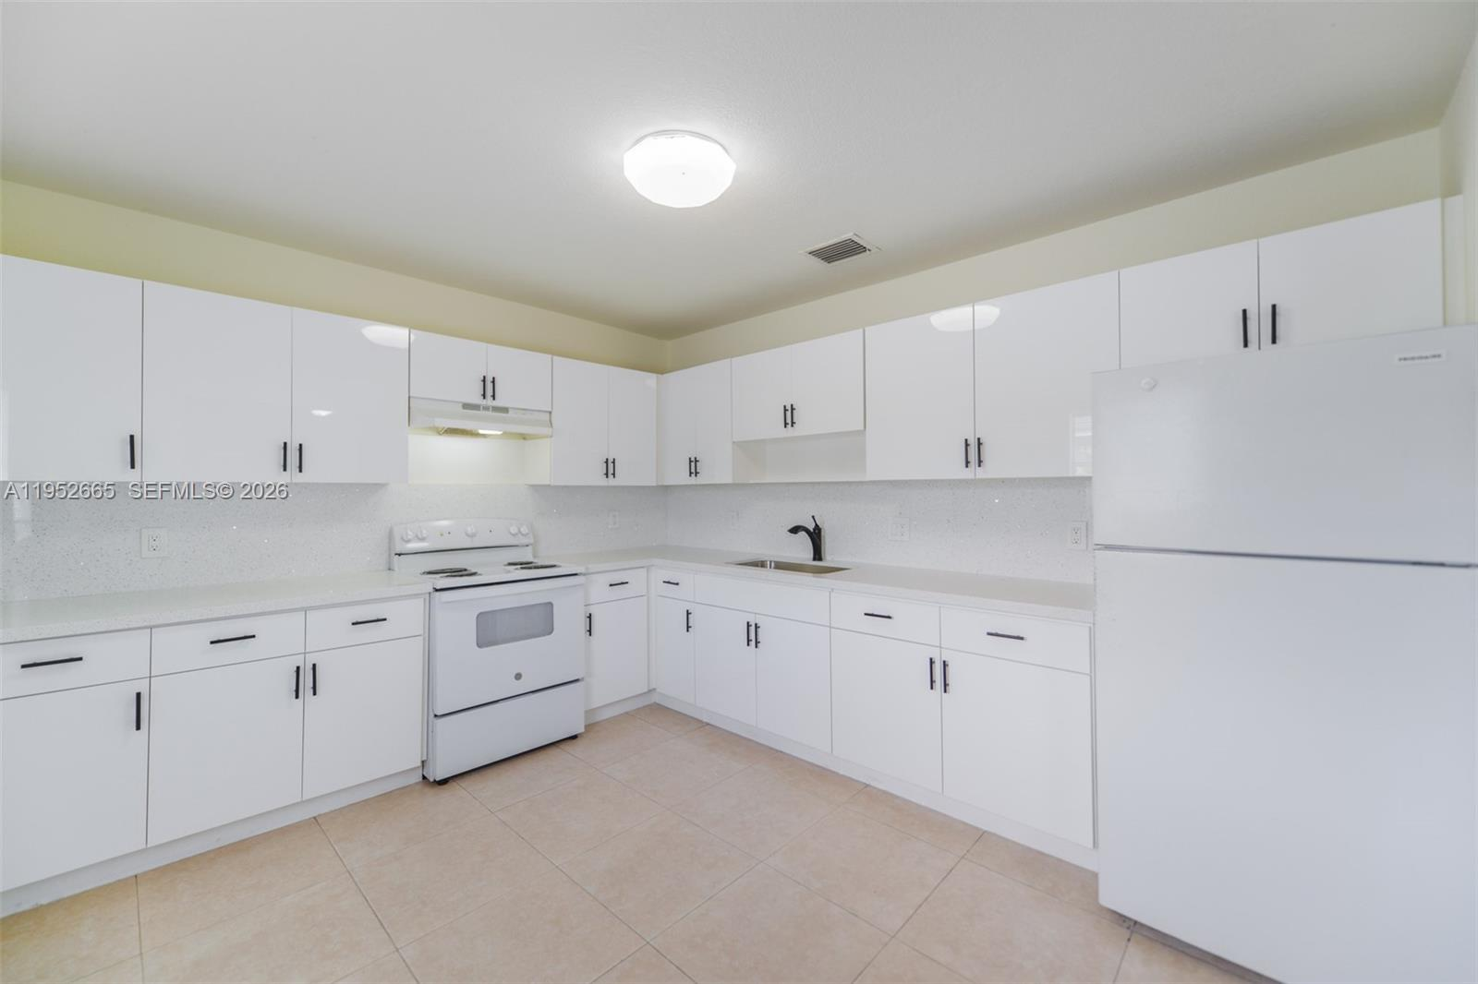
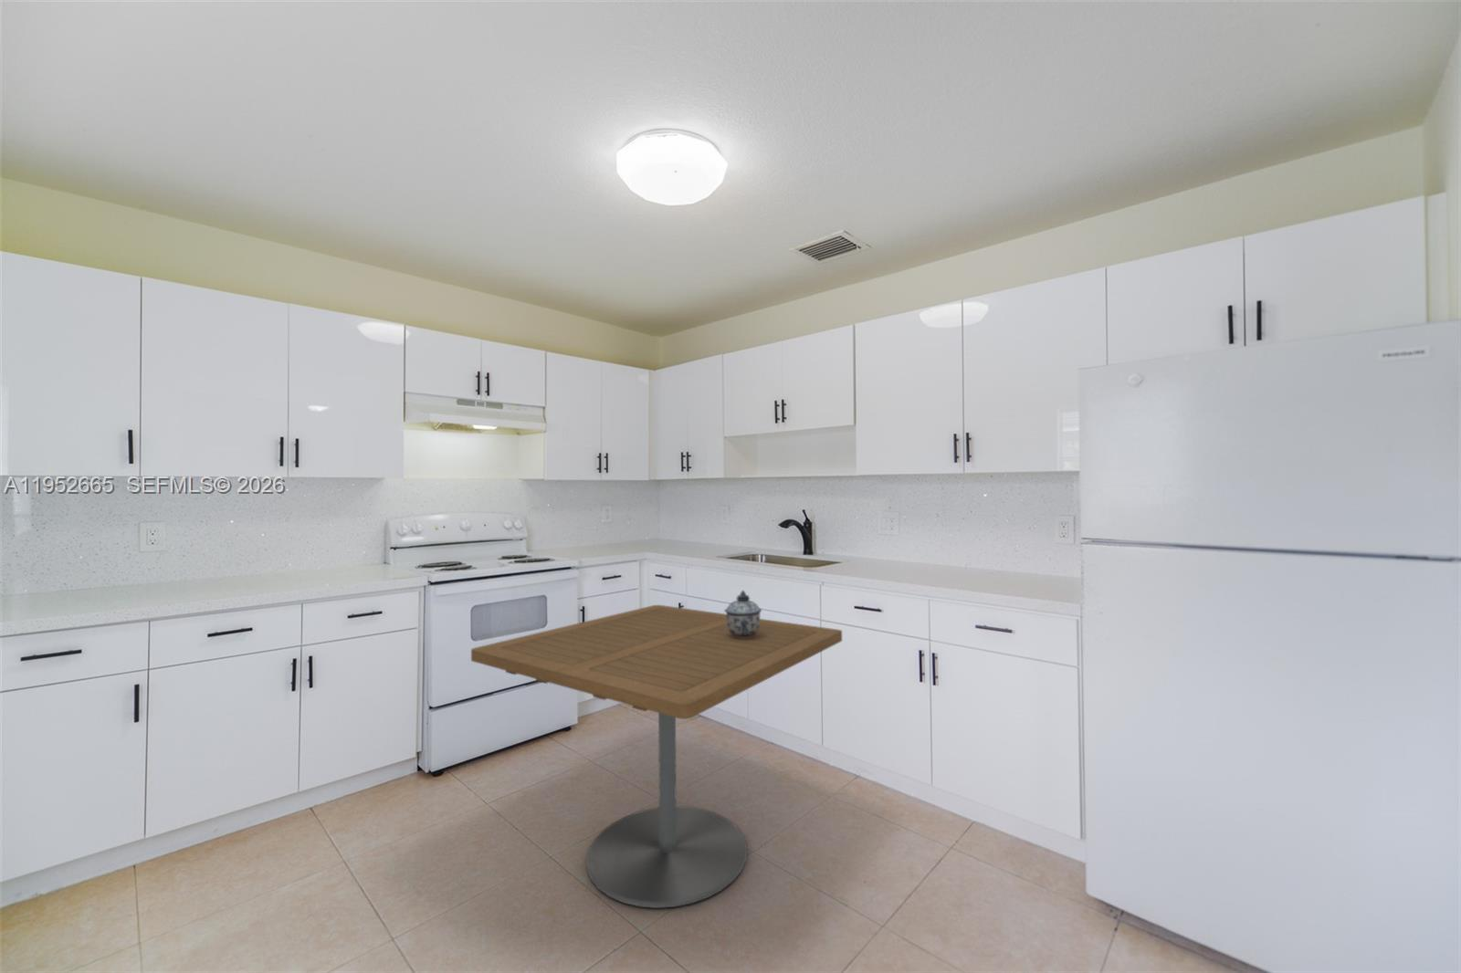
+ dining table (667, 746)
+ lidded jar (742, 612)
